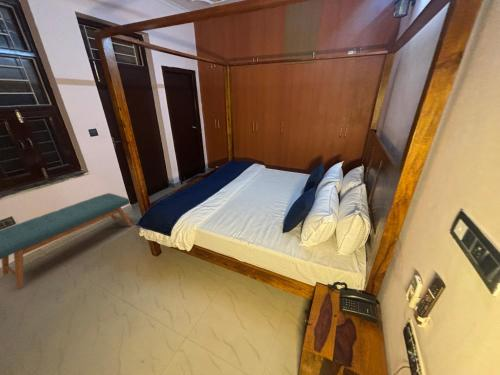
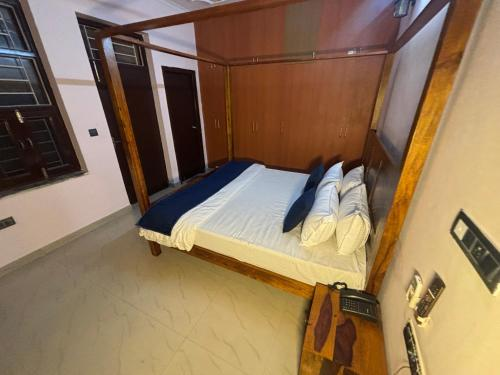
- bench (72, 230)
